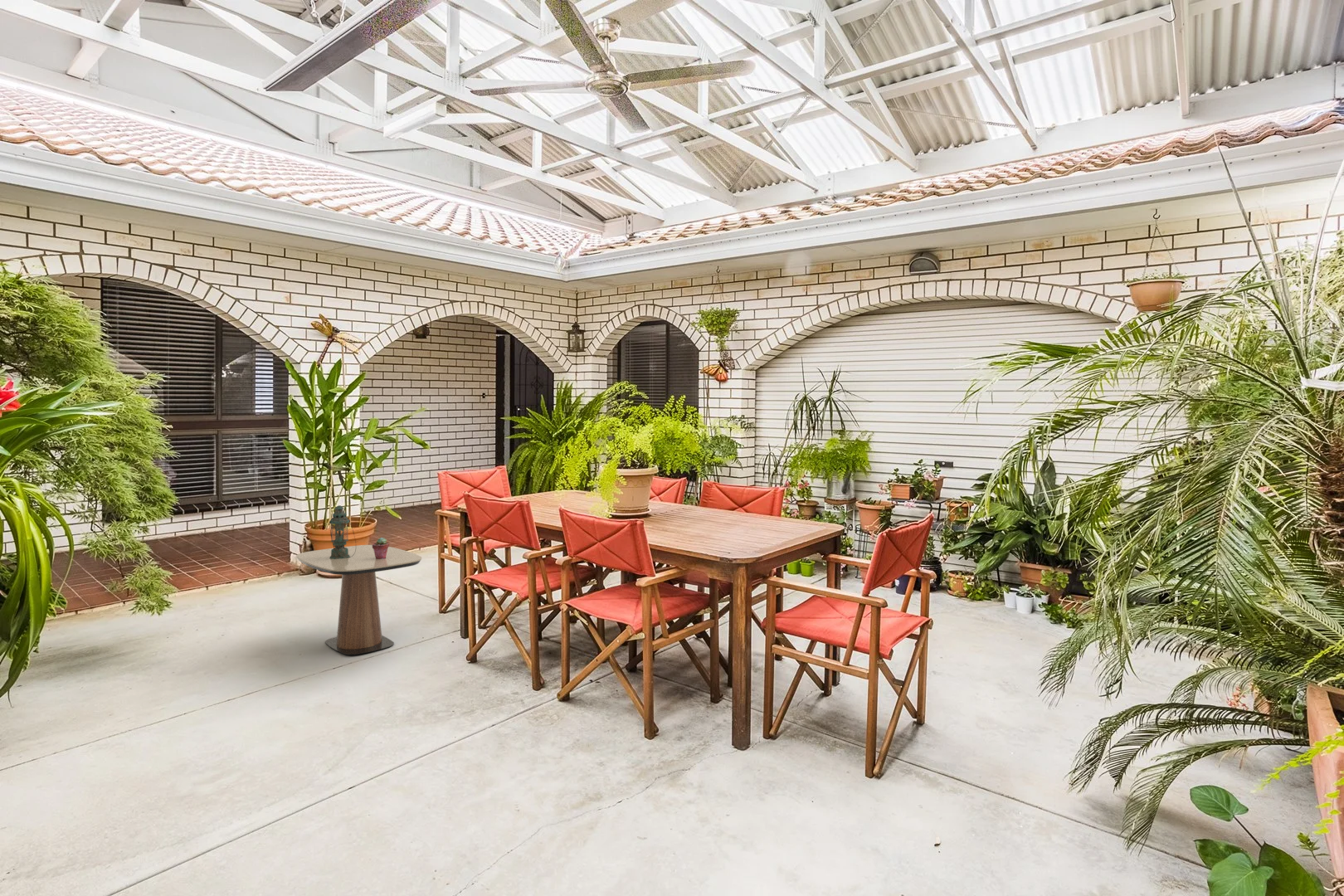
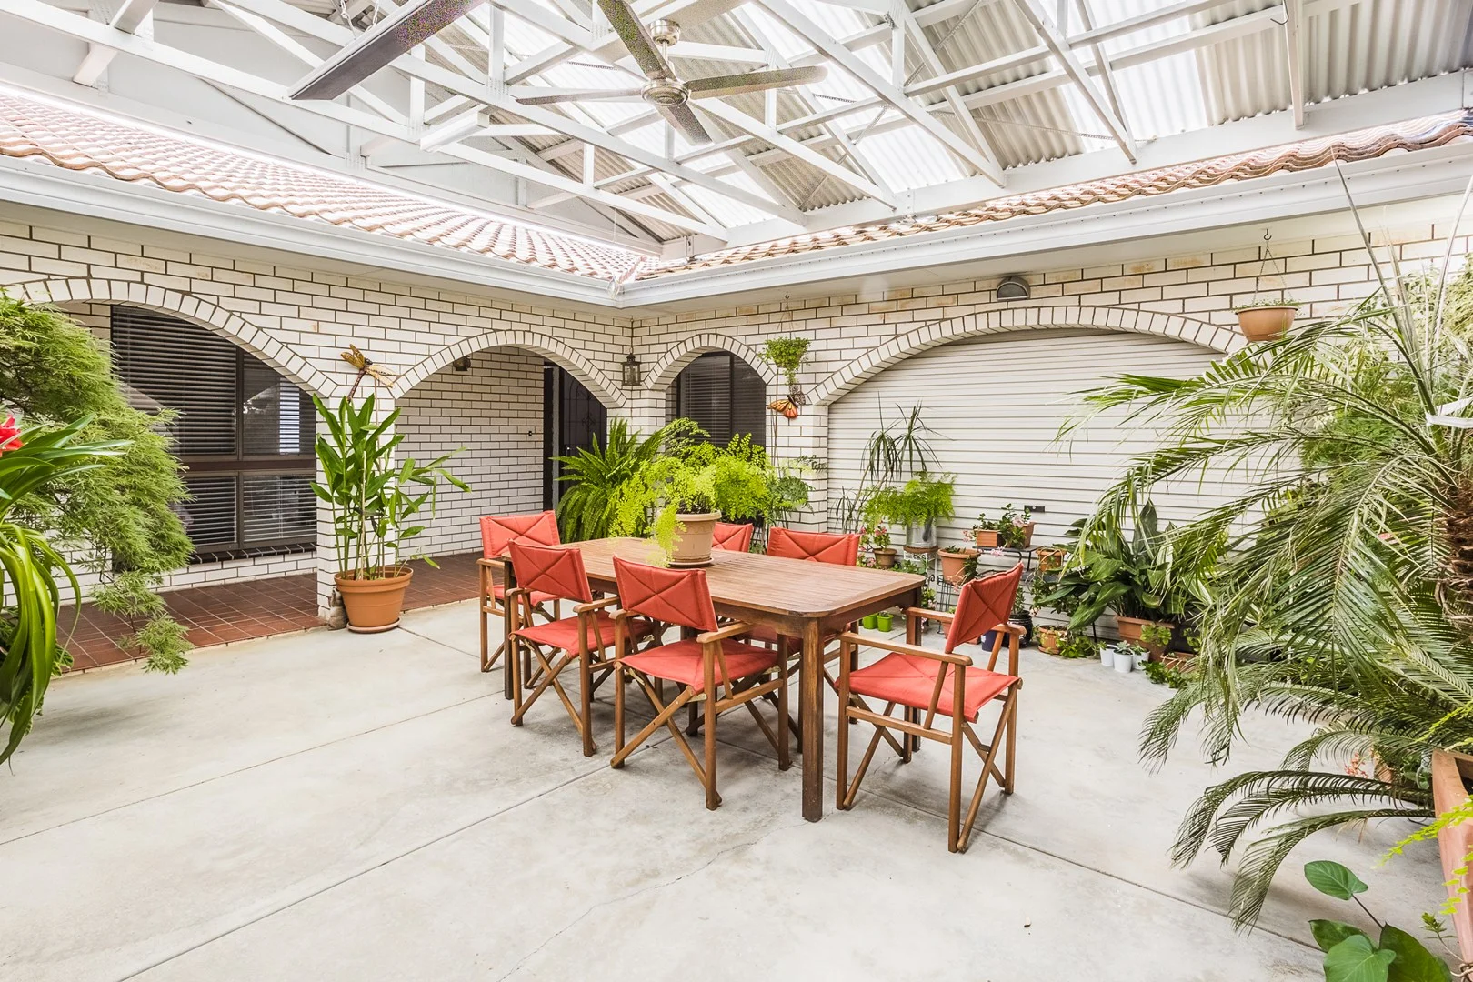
- side table (358, 599)
- lantern (342, 532)
- potted succulent (380, 547)
